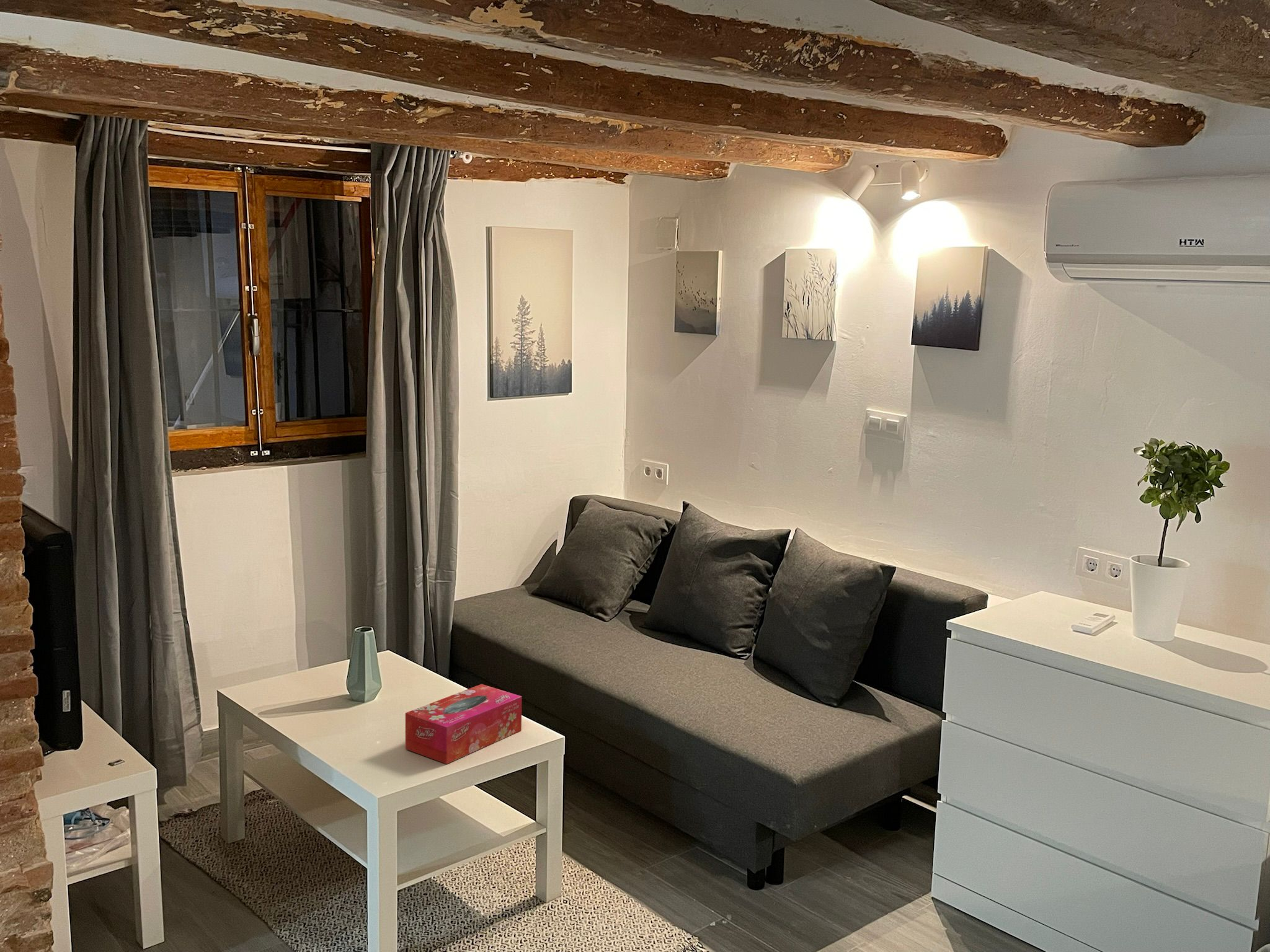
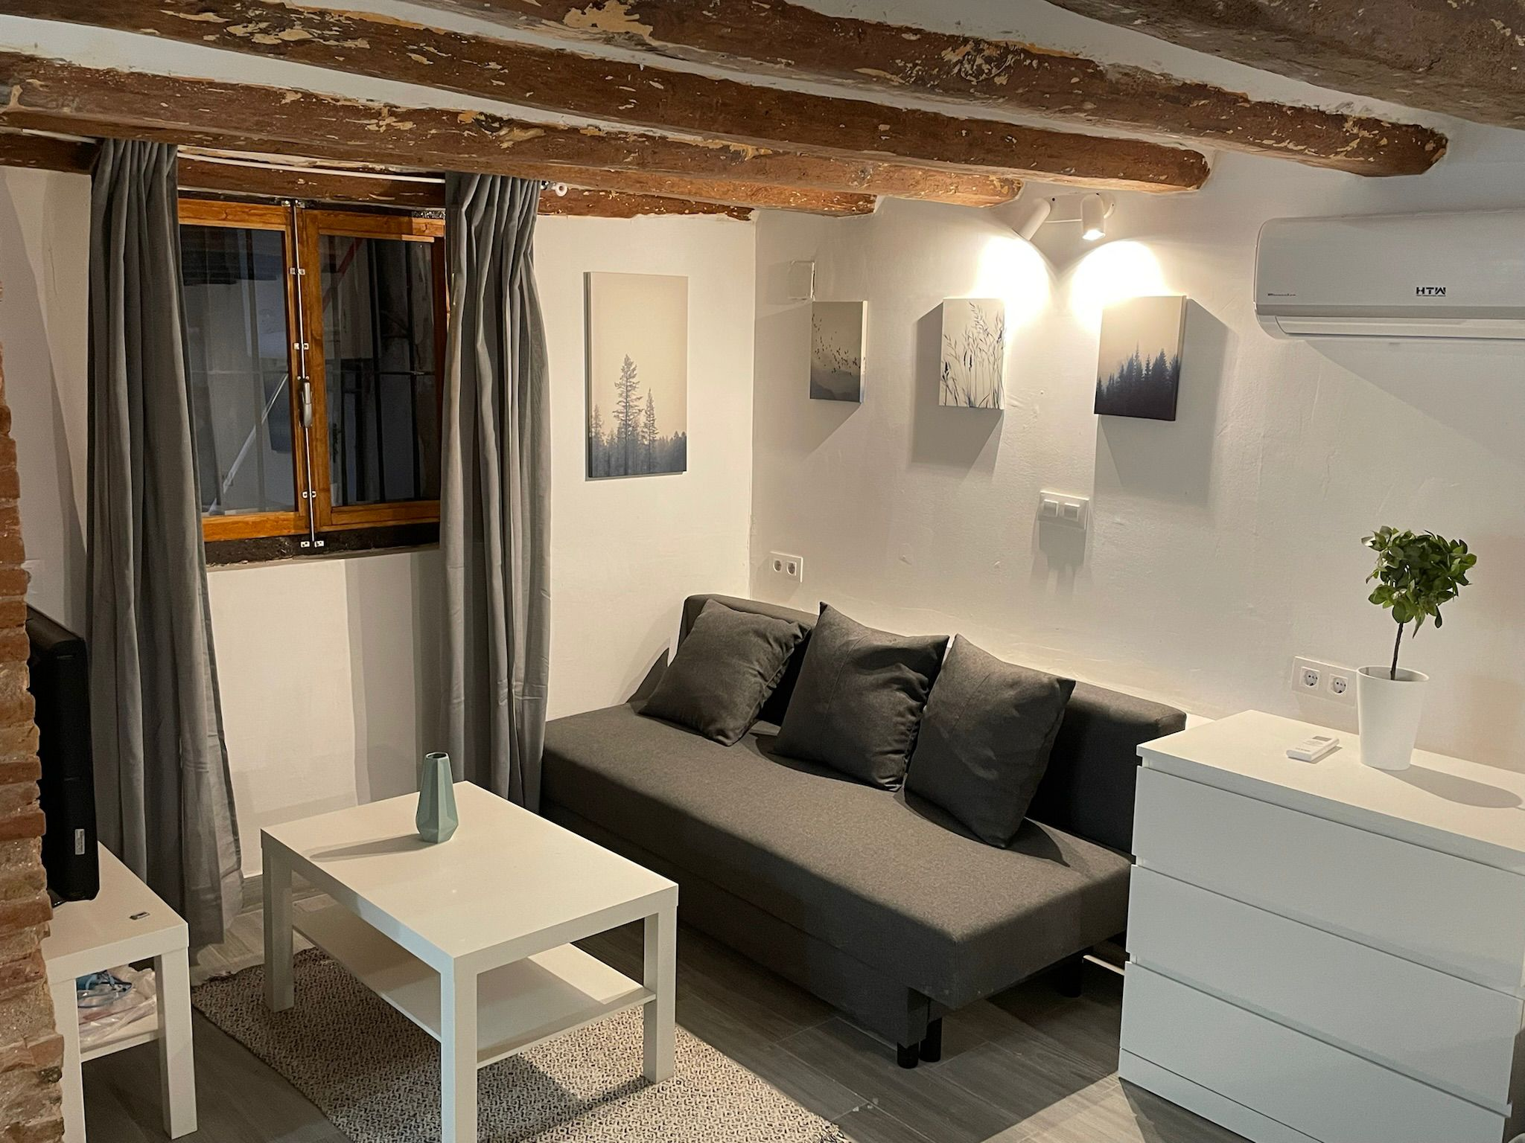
- tissue box (464, 721)
